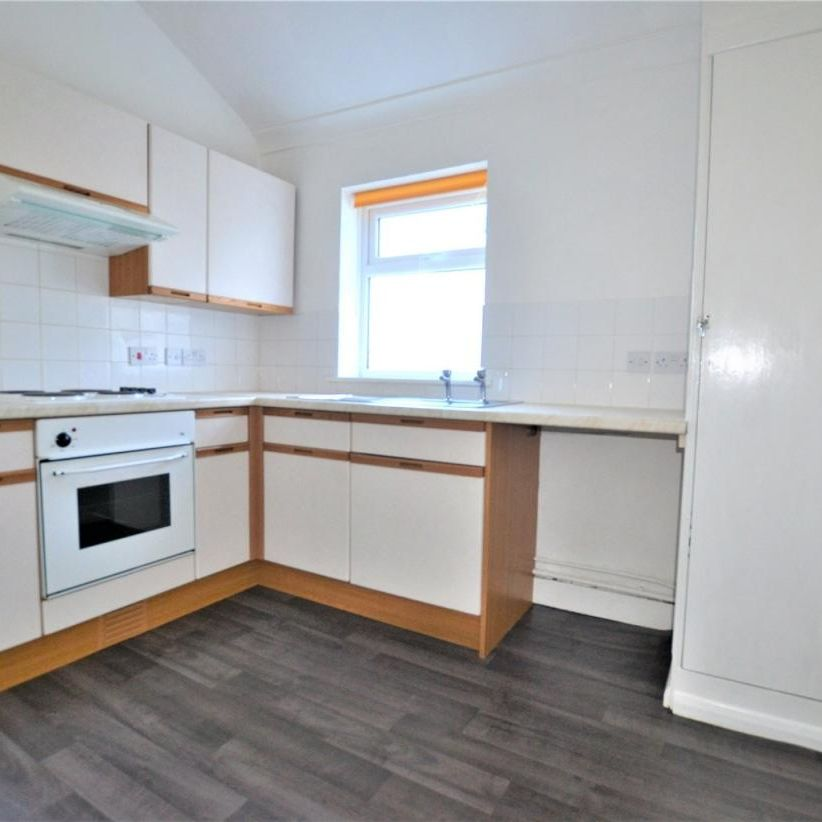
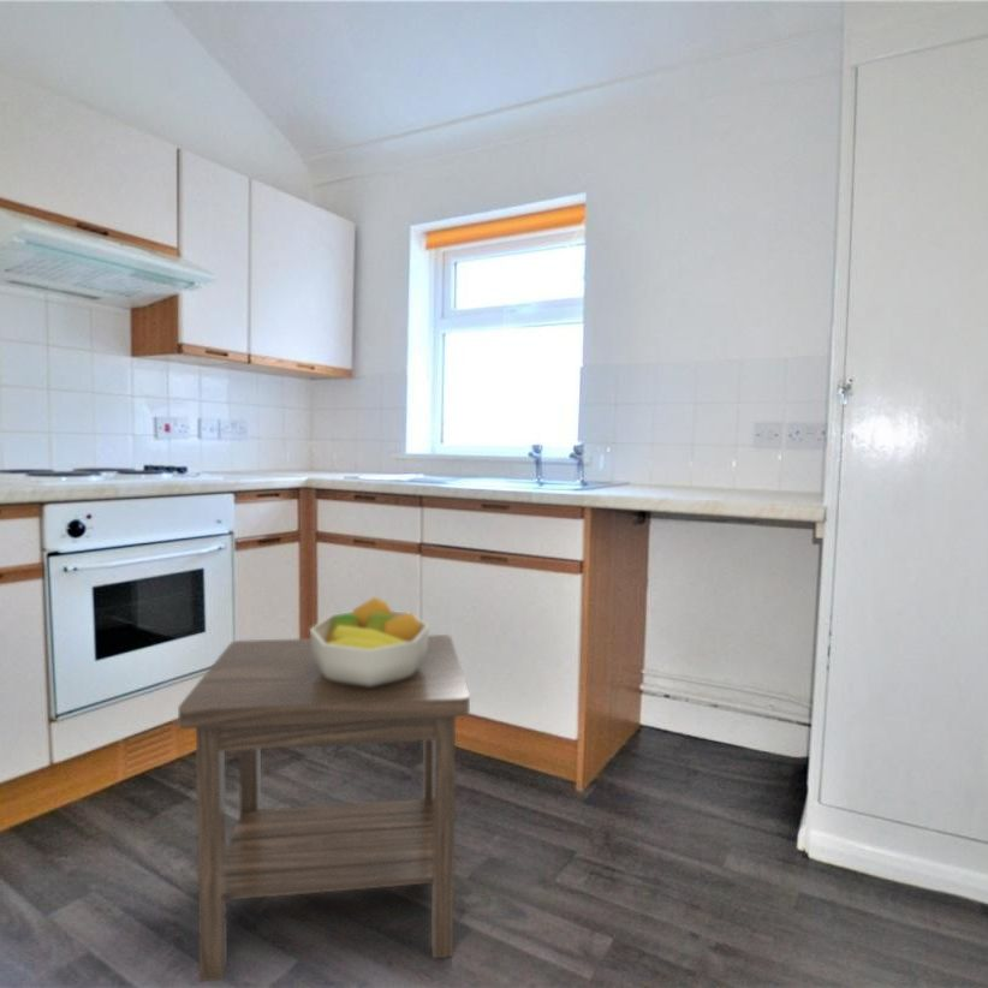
+ side table (337, 804)
+ fruit bowl (370, 637)
